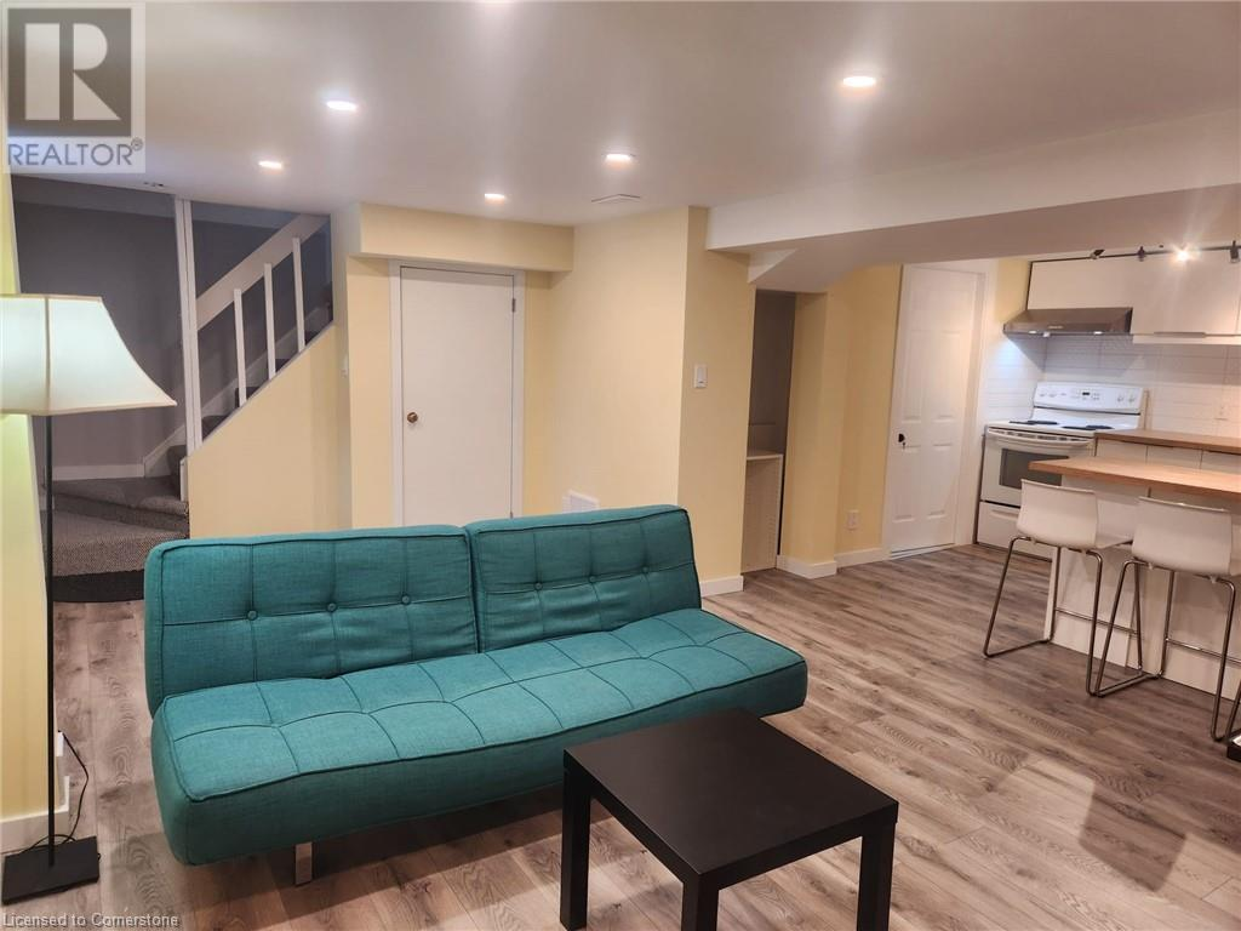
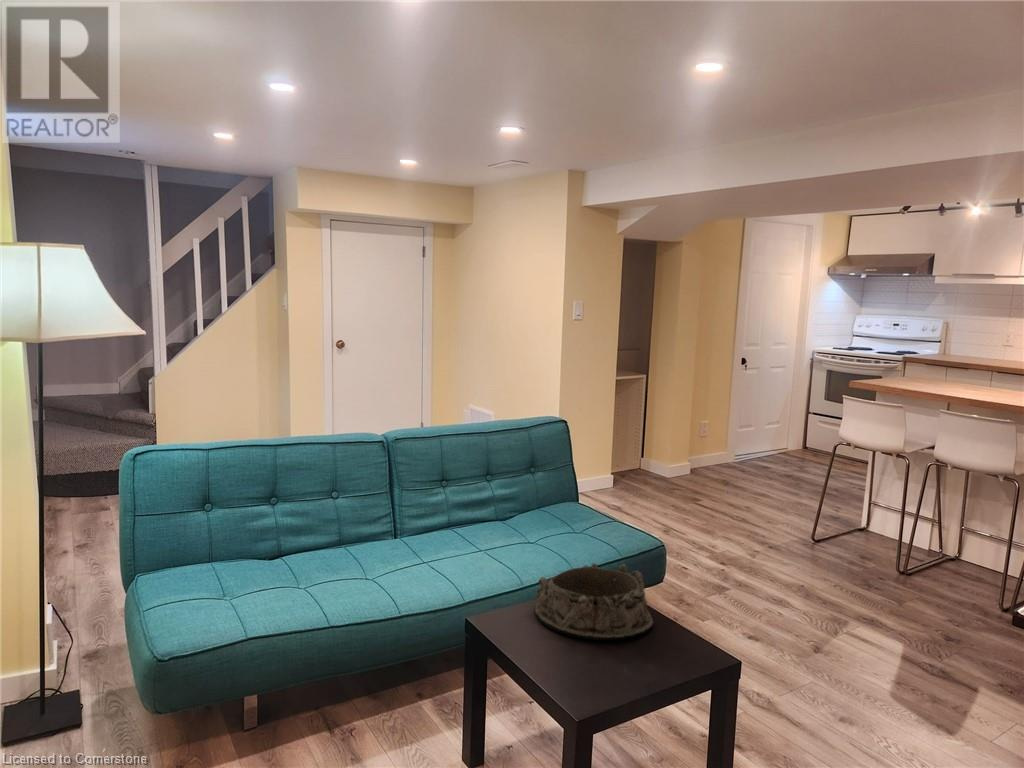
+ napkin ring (595, 597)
